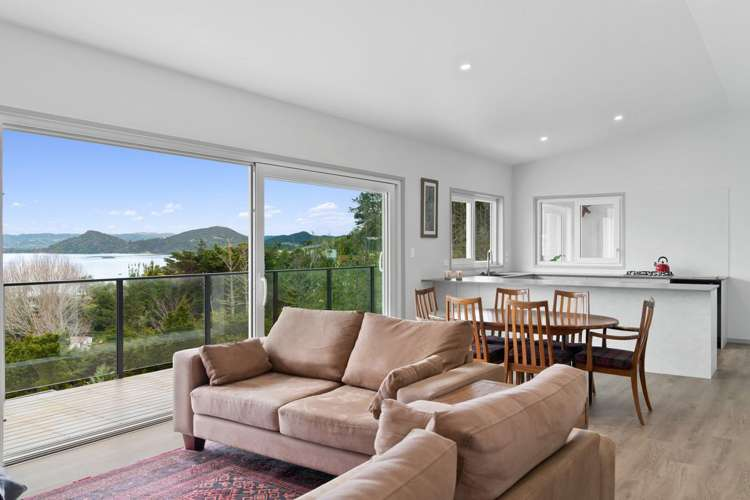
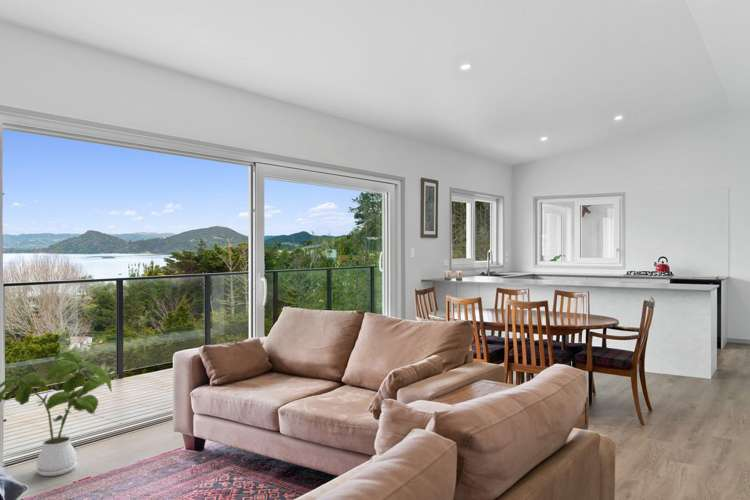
+ house plant (70, 412)
